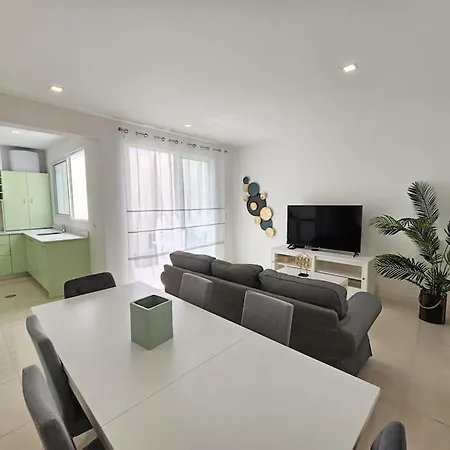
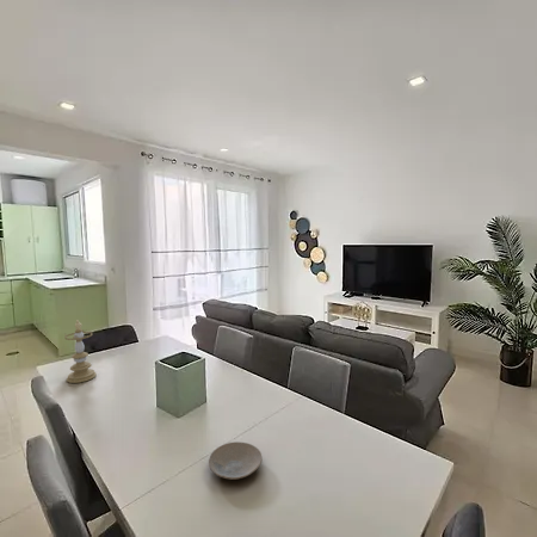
+ candle holder (79, 348)
+ plate (235, 462)
